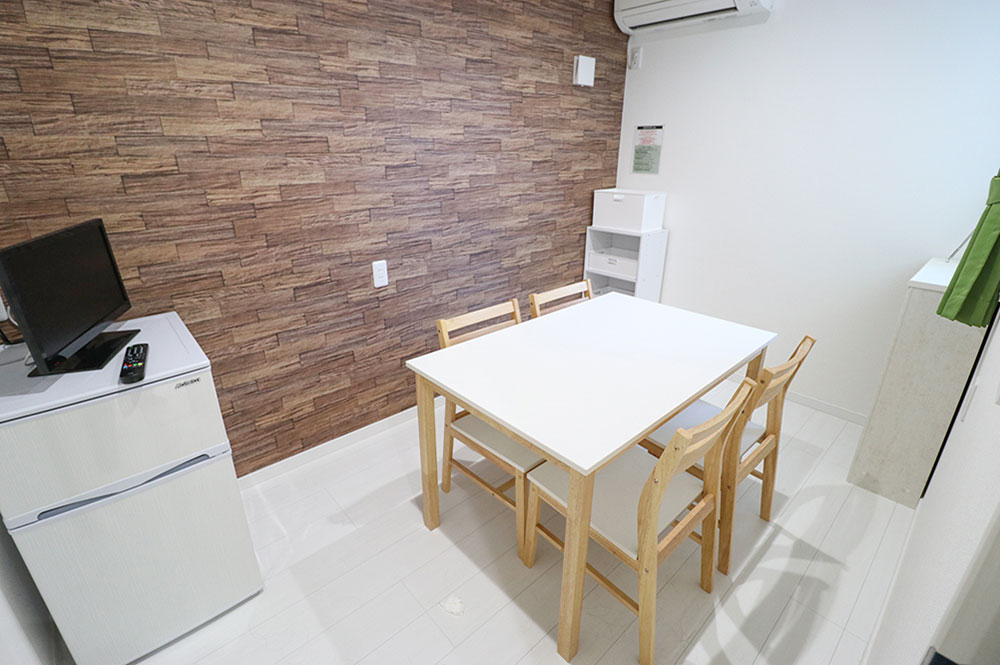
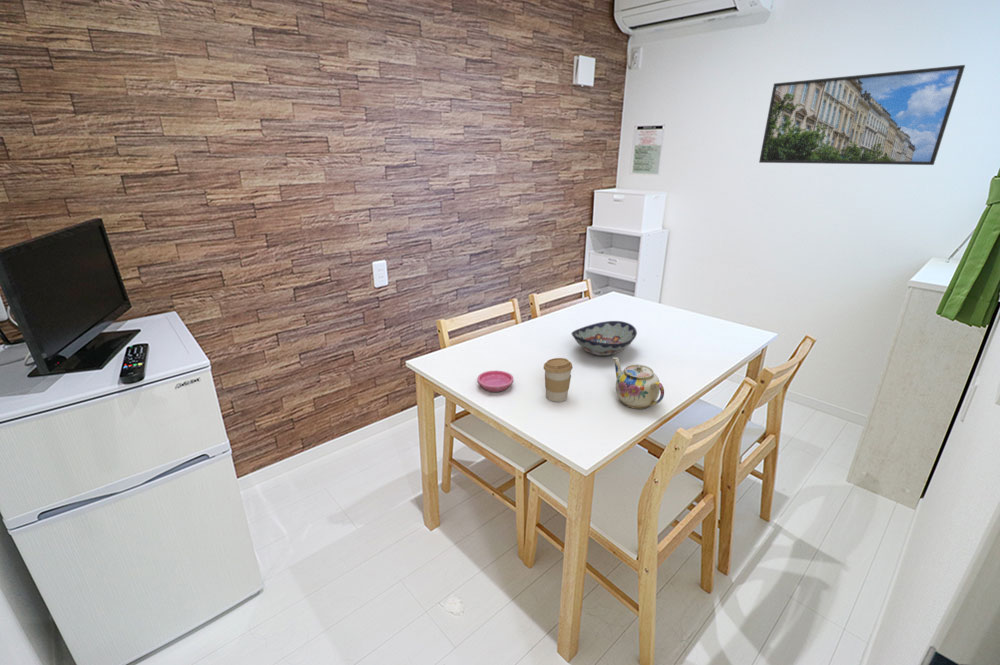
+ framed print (847, 120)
+ saucer (495, 381)
+ decorative bowl (603, 340)
+ coffee cup (557, 378)
+ teapot (635, 383)
